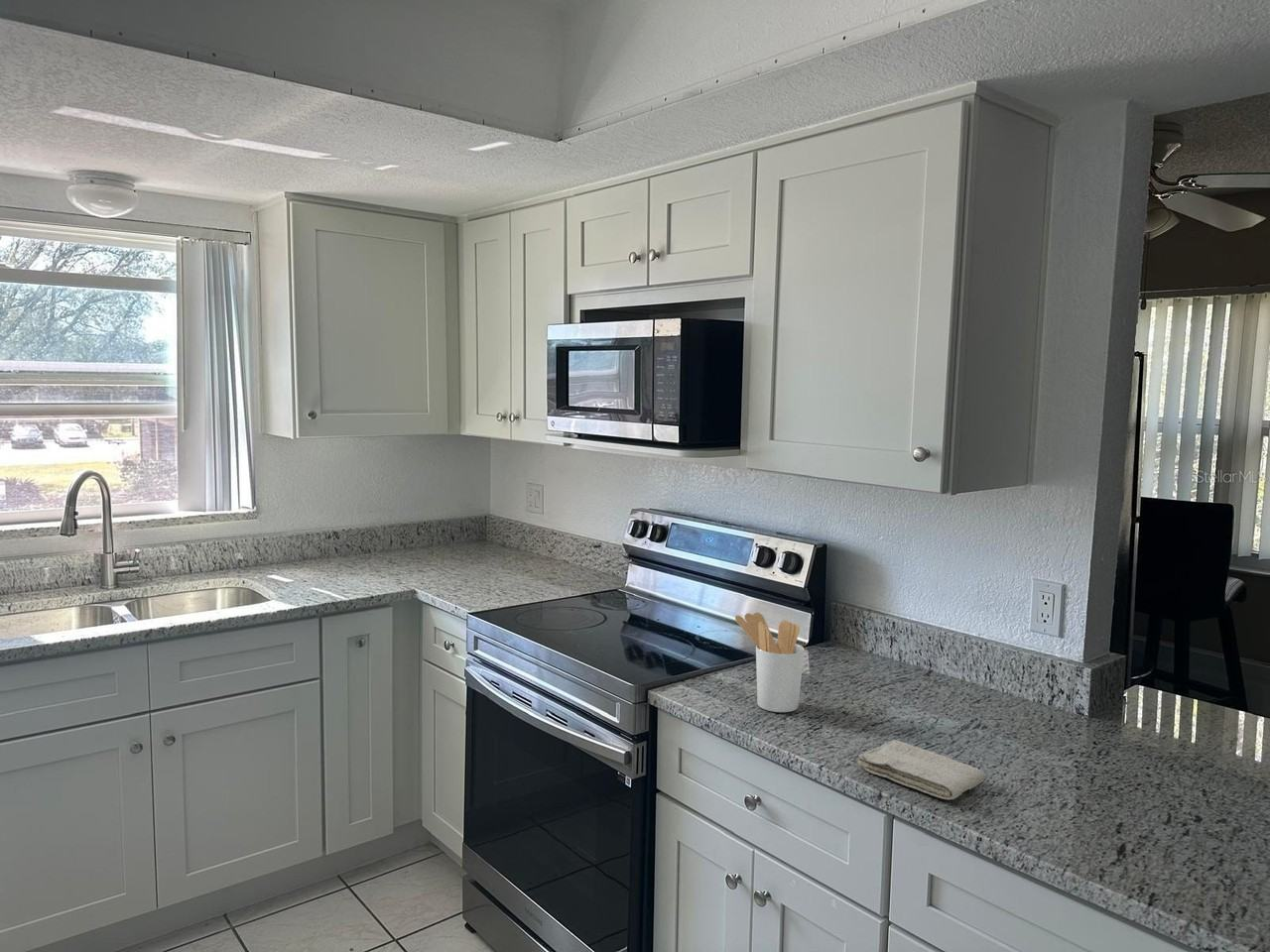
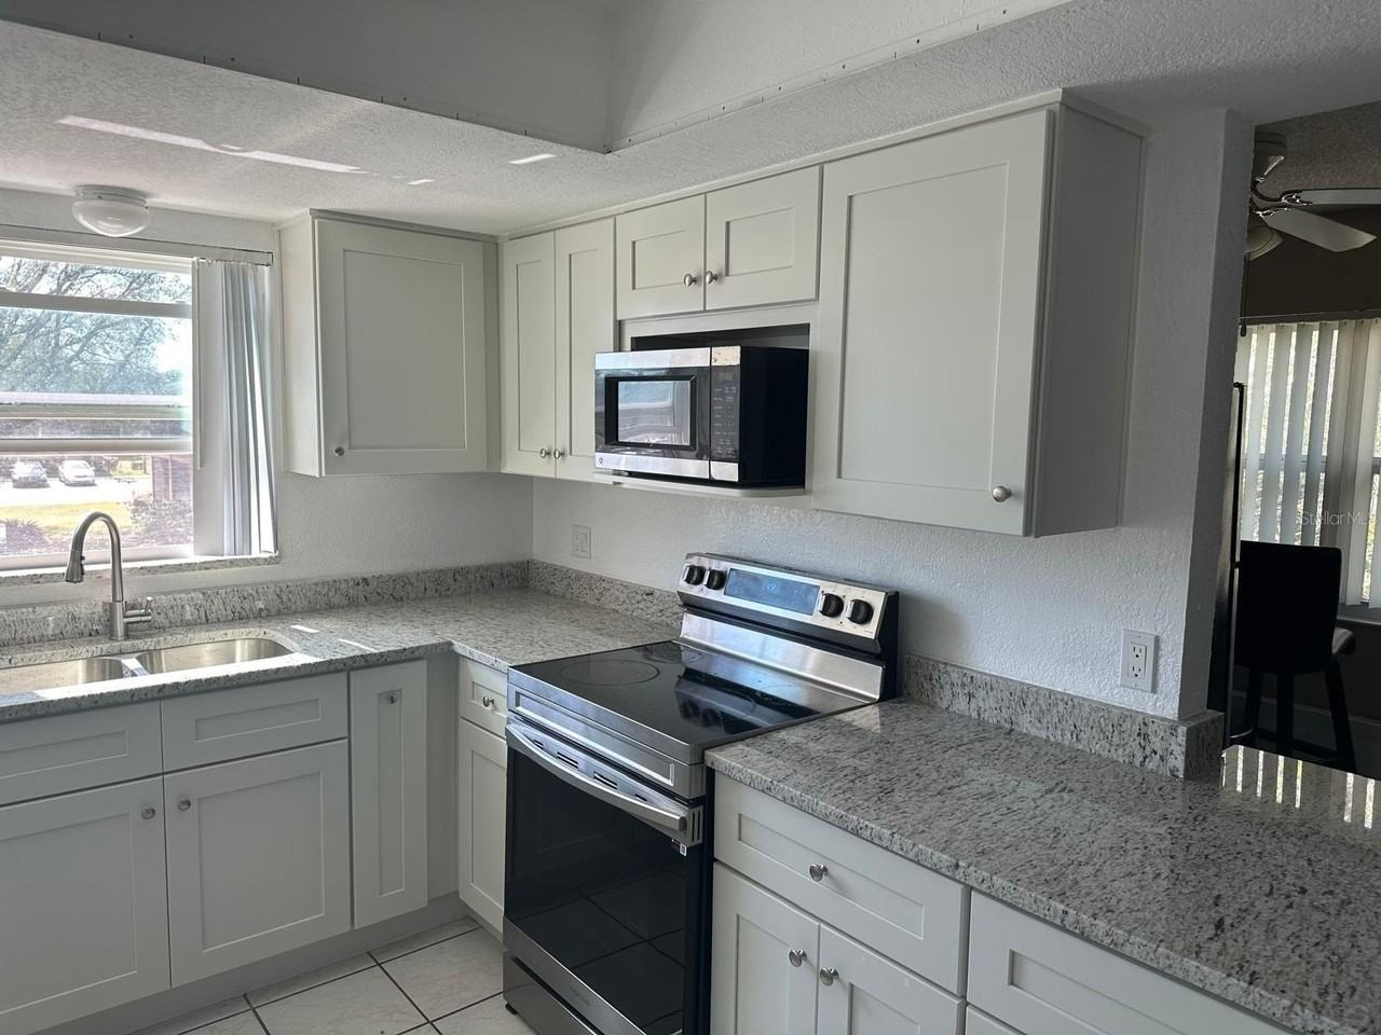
- utensil holder (769, 658)
- washcloth (920, 767)
